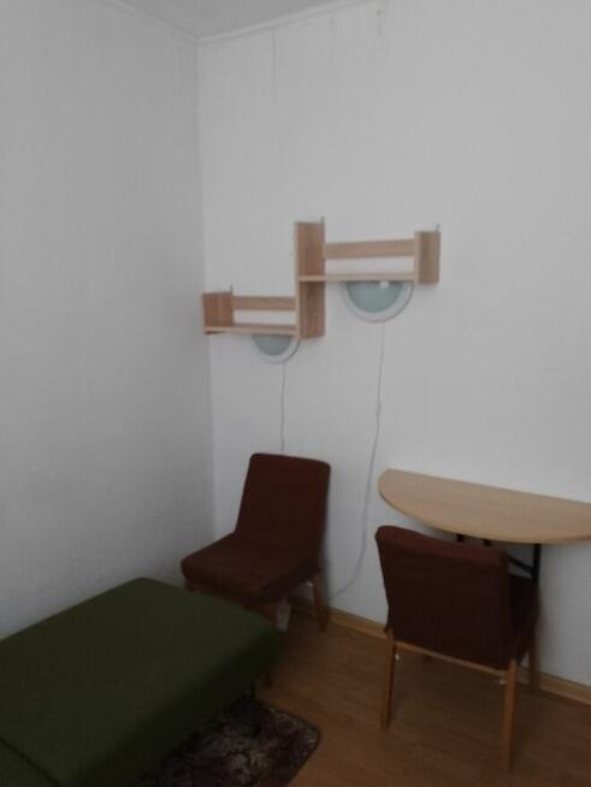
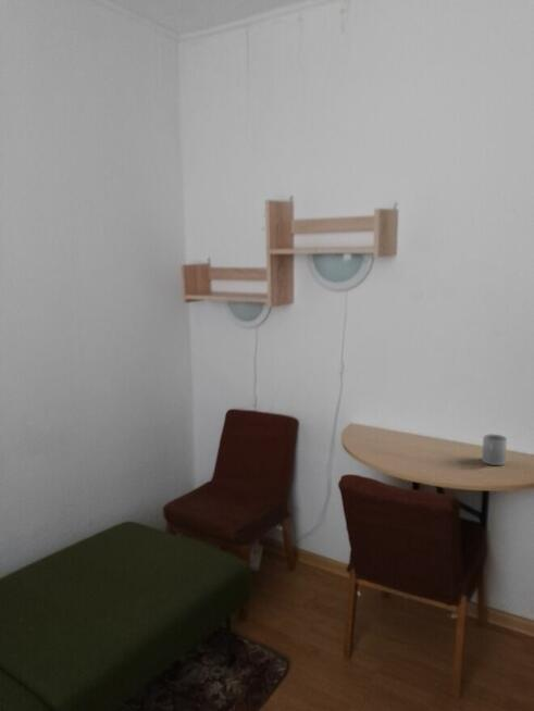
+ mug (493, 450)
